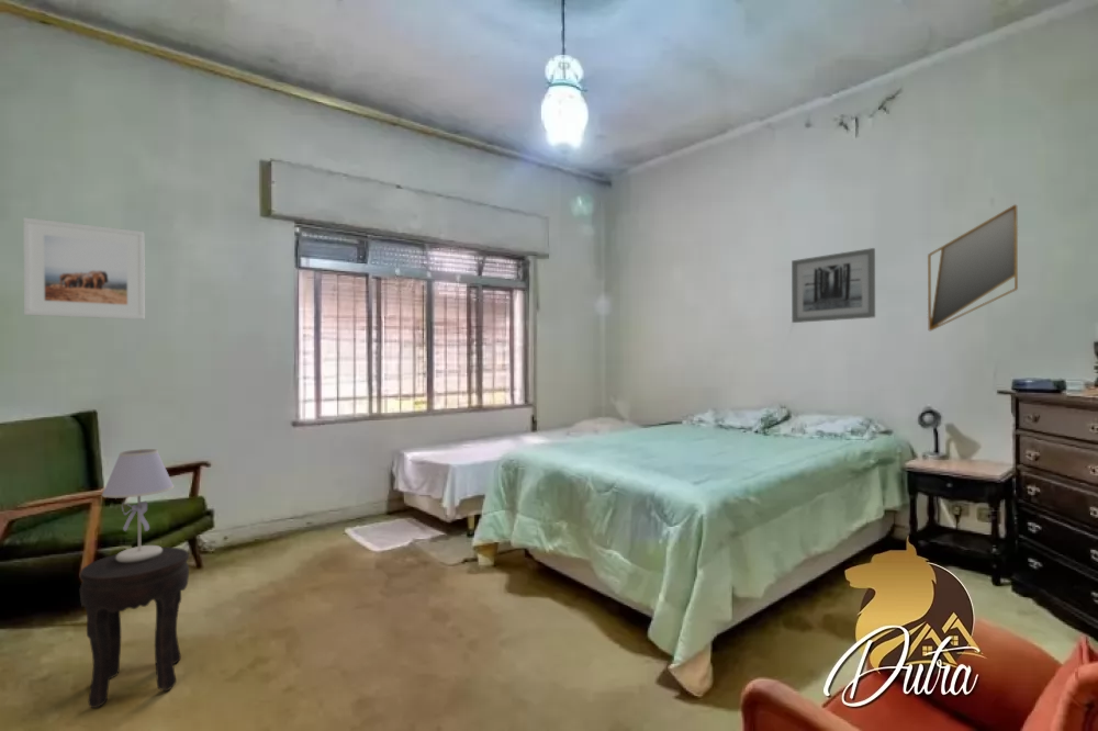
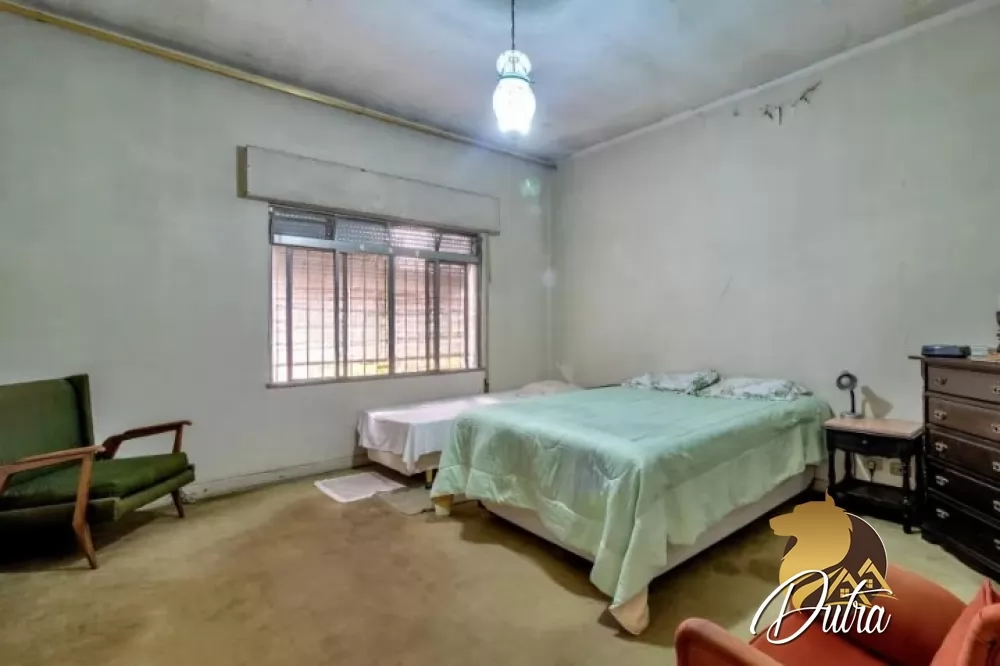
- side table (135, 608)
- table lamp (138, 503)
- wall art (831, 286)
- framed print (87, 271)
- home mirror (971, 271)
